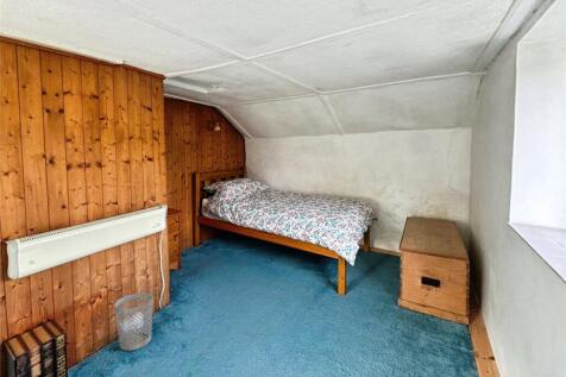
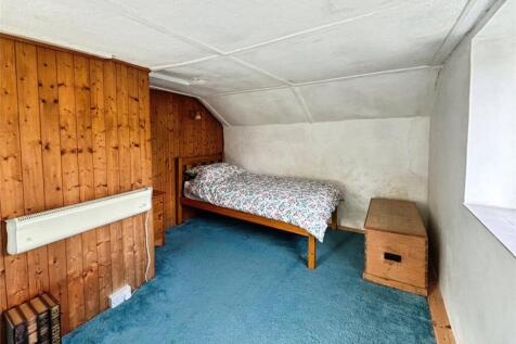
- wastebasket (134, 321)
